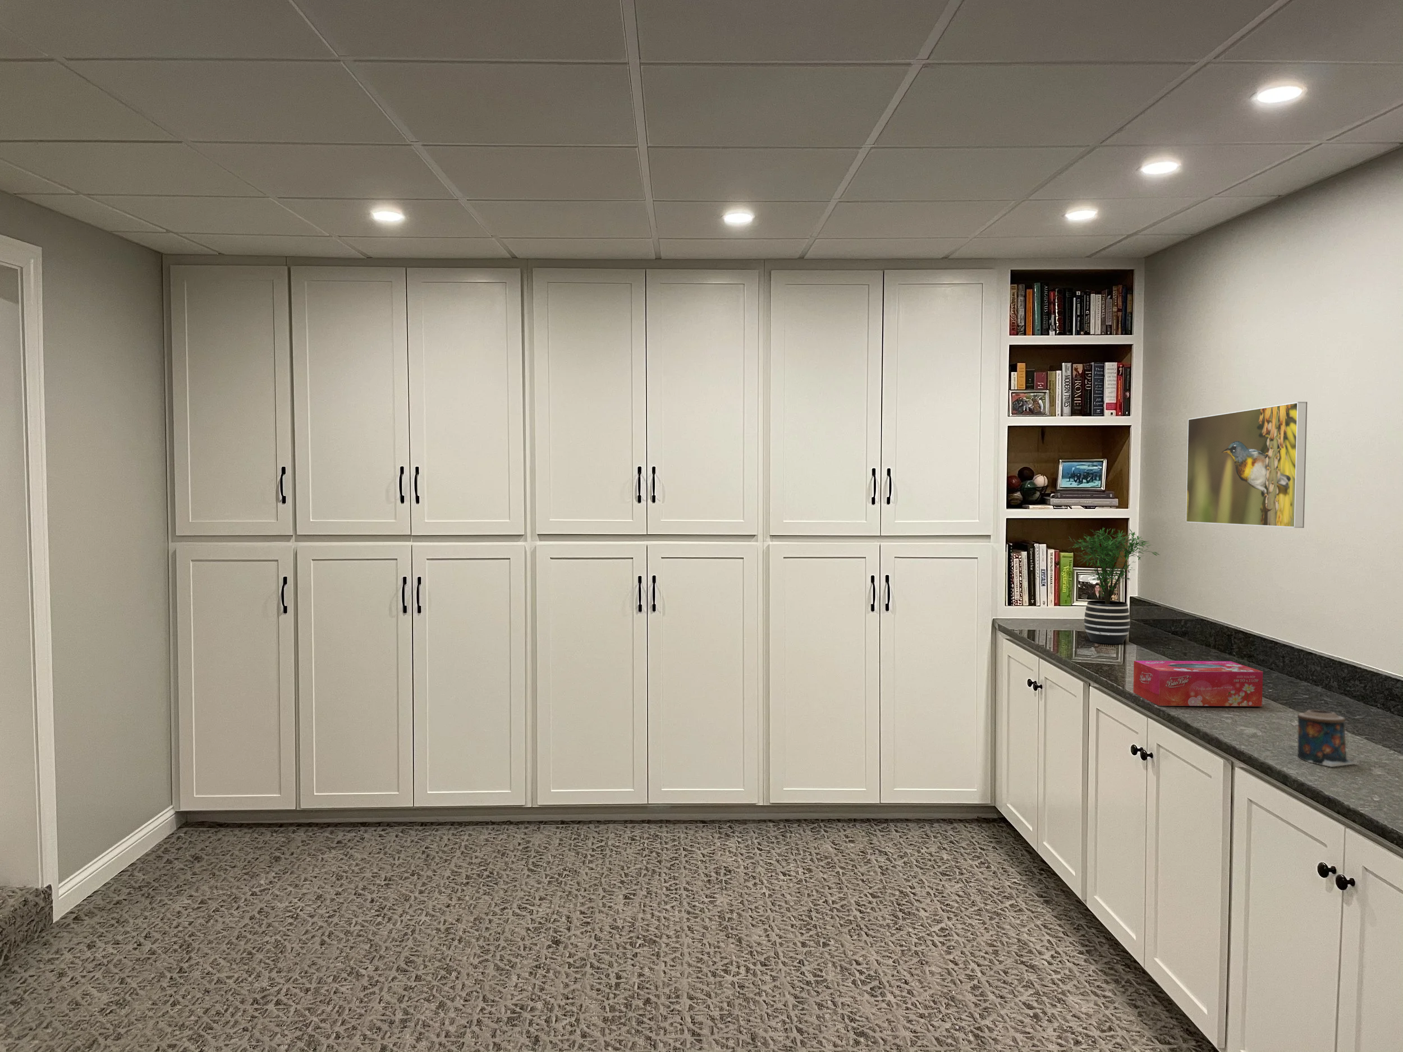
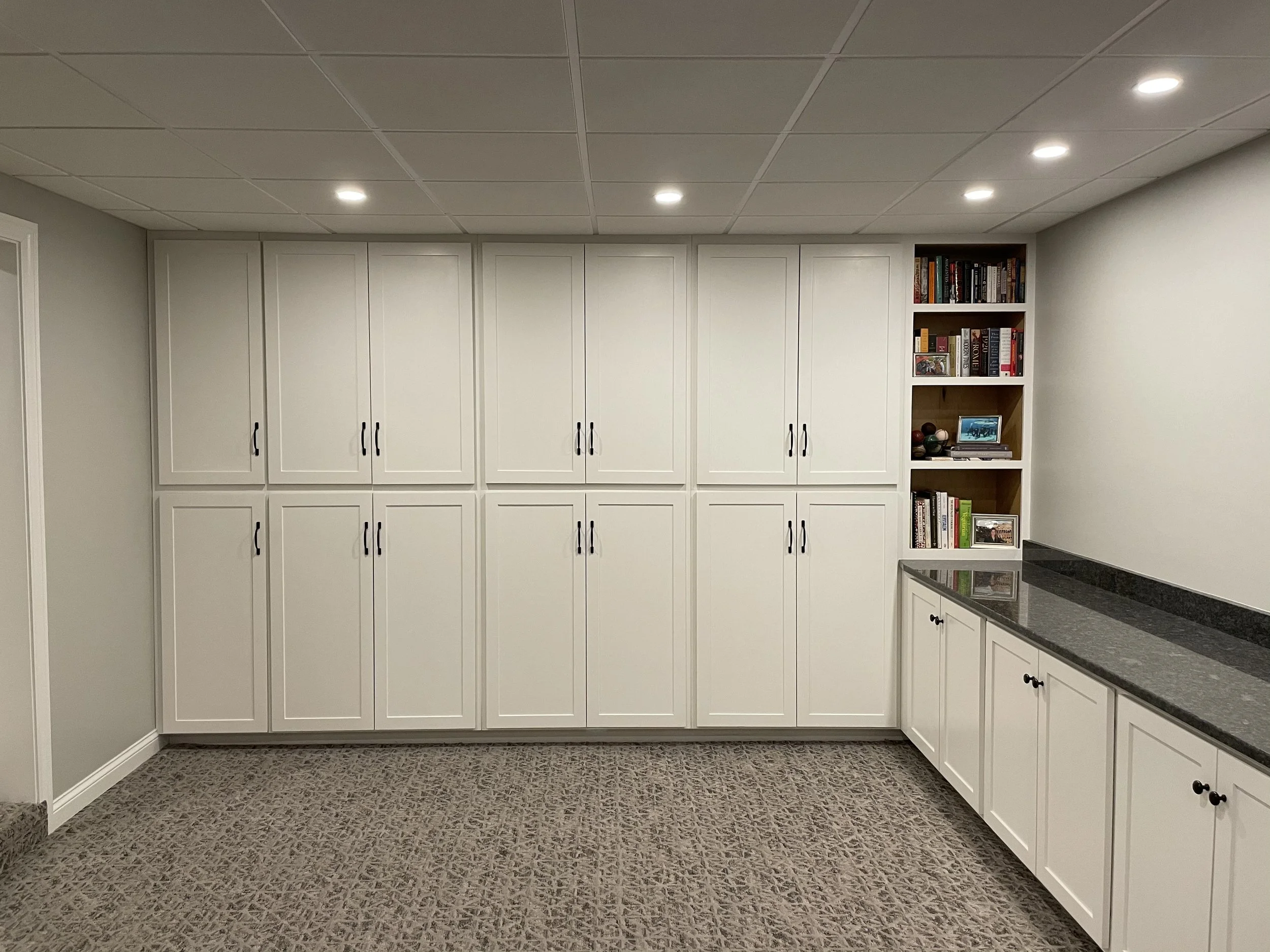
- candle (1328, 736)
- potted plant (1108, 585)
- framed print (1241, 467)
- tissue box (1196, 683)
